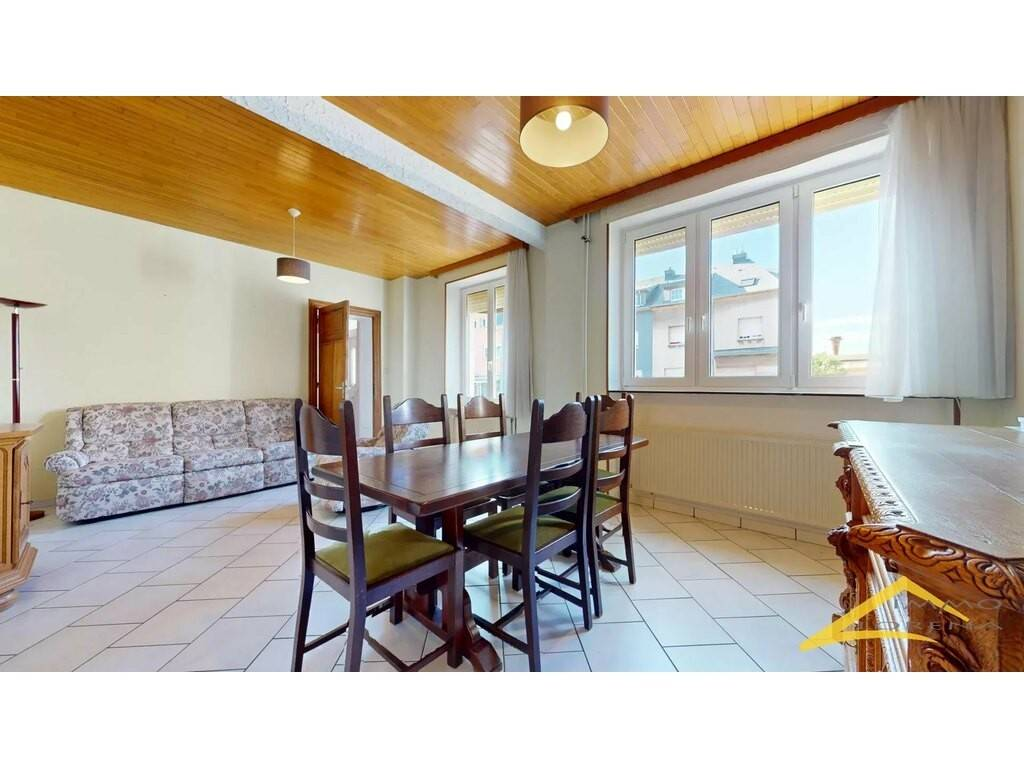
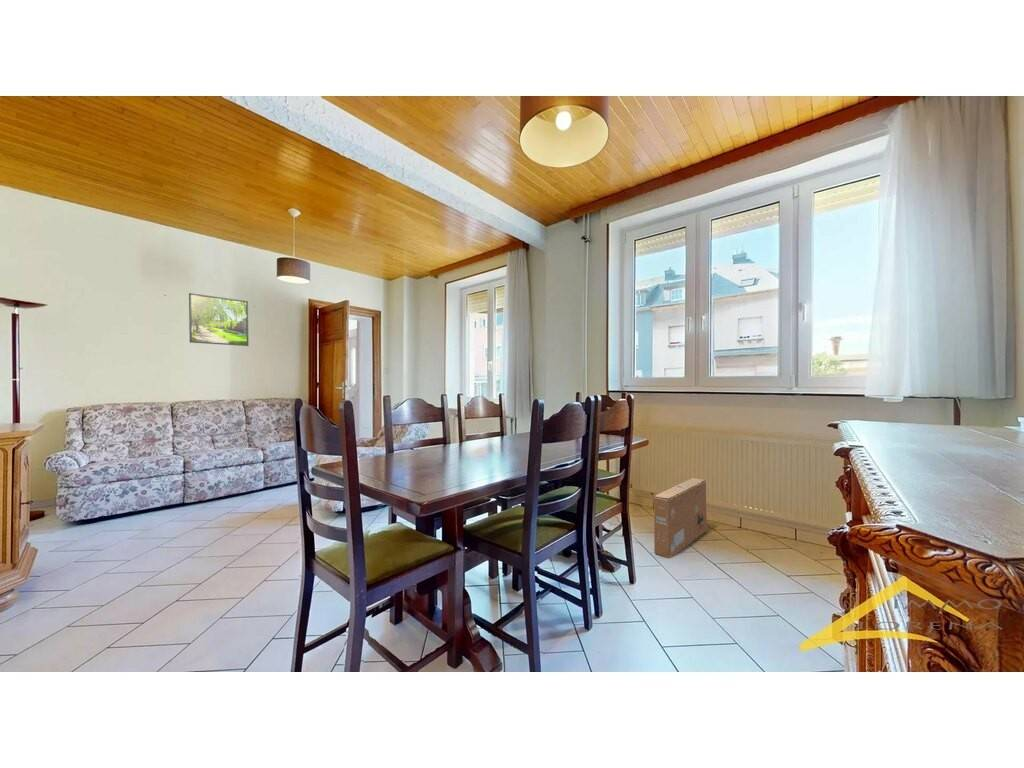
+ cardboard box (682, 513)
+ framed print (220, 320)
